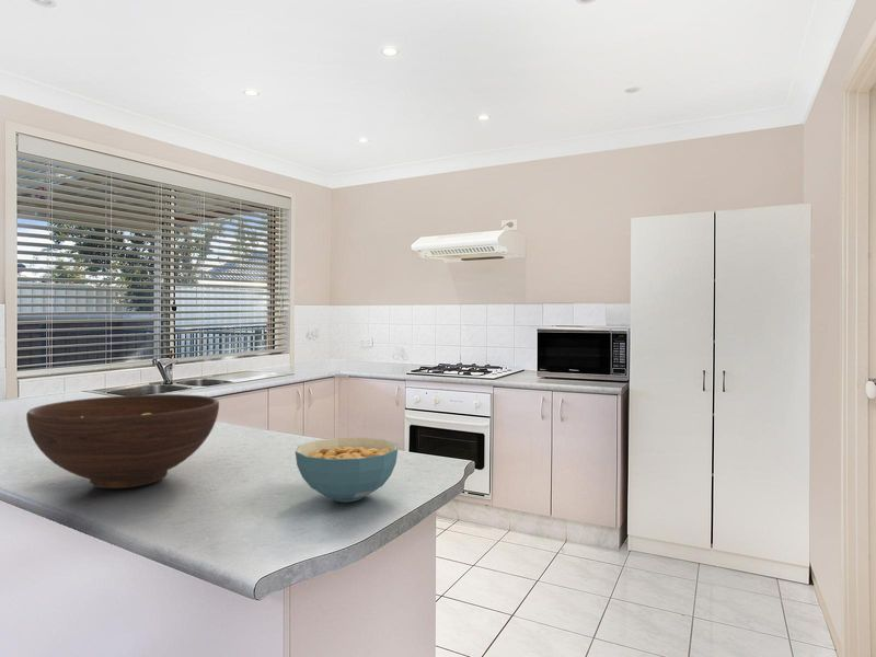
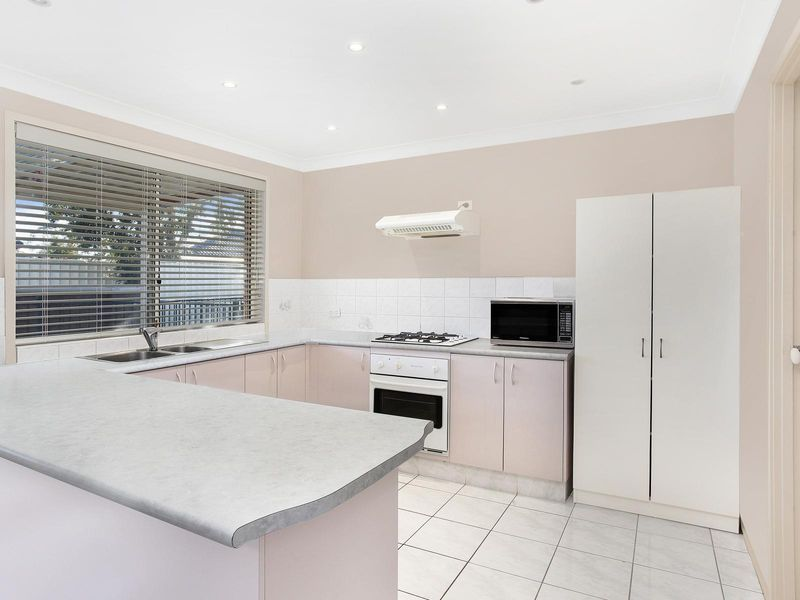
- fruit bowl (129, 442)
- cereal bowl (347, 472)
